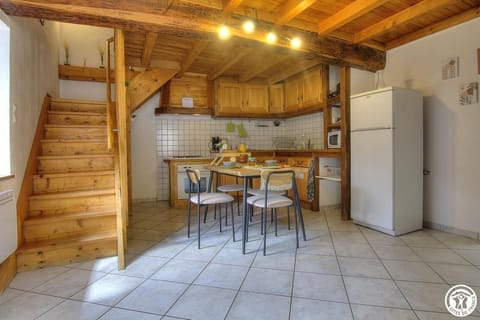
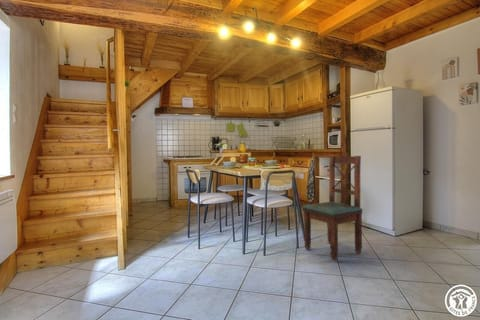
+ dining chair (332, 203)
